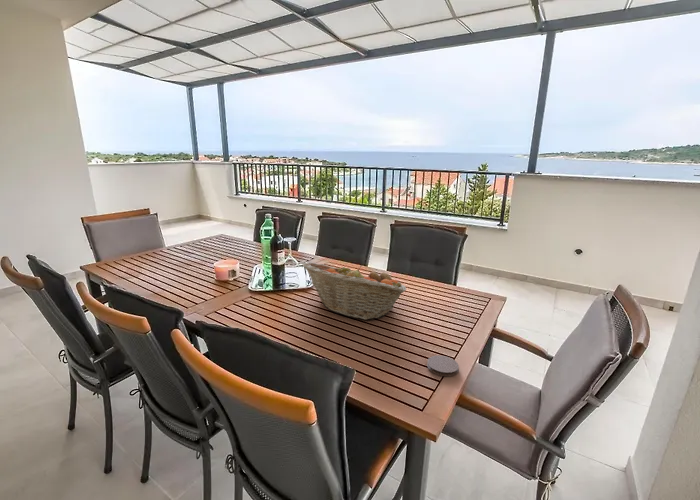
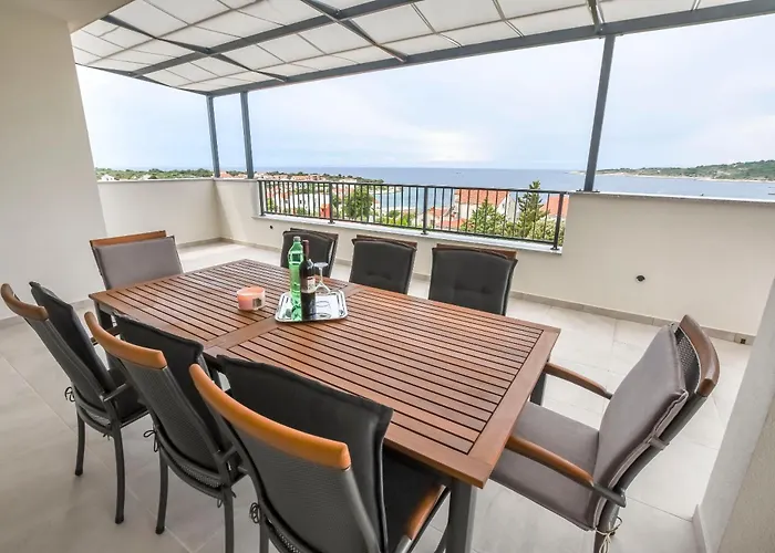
- coaster (442, 365)
- fruit basket (352, 284)
